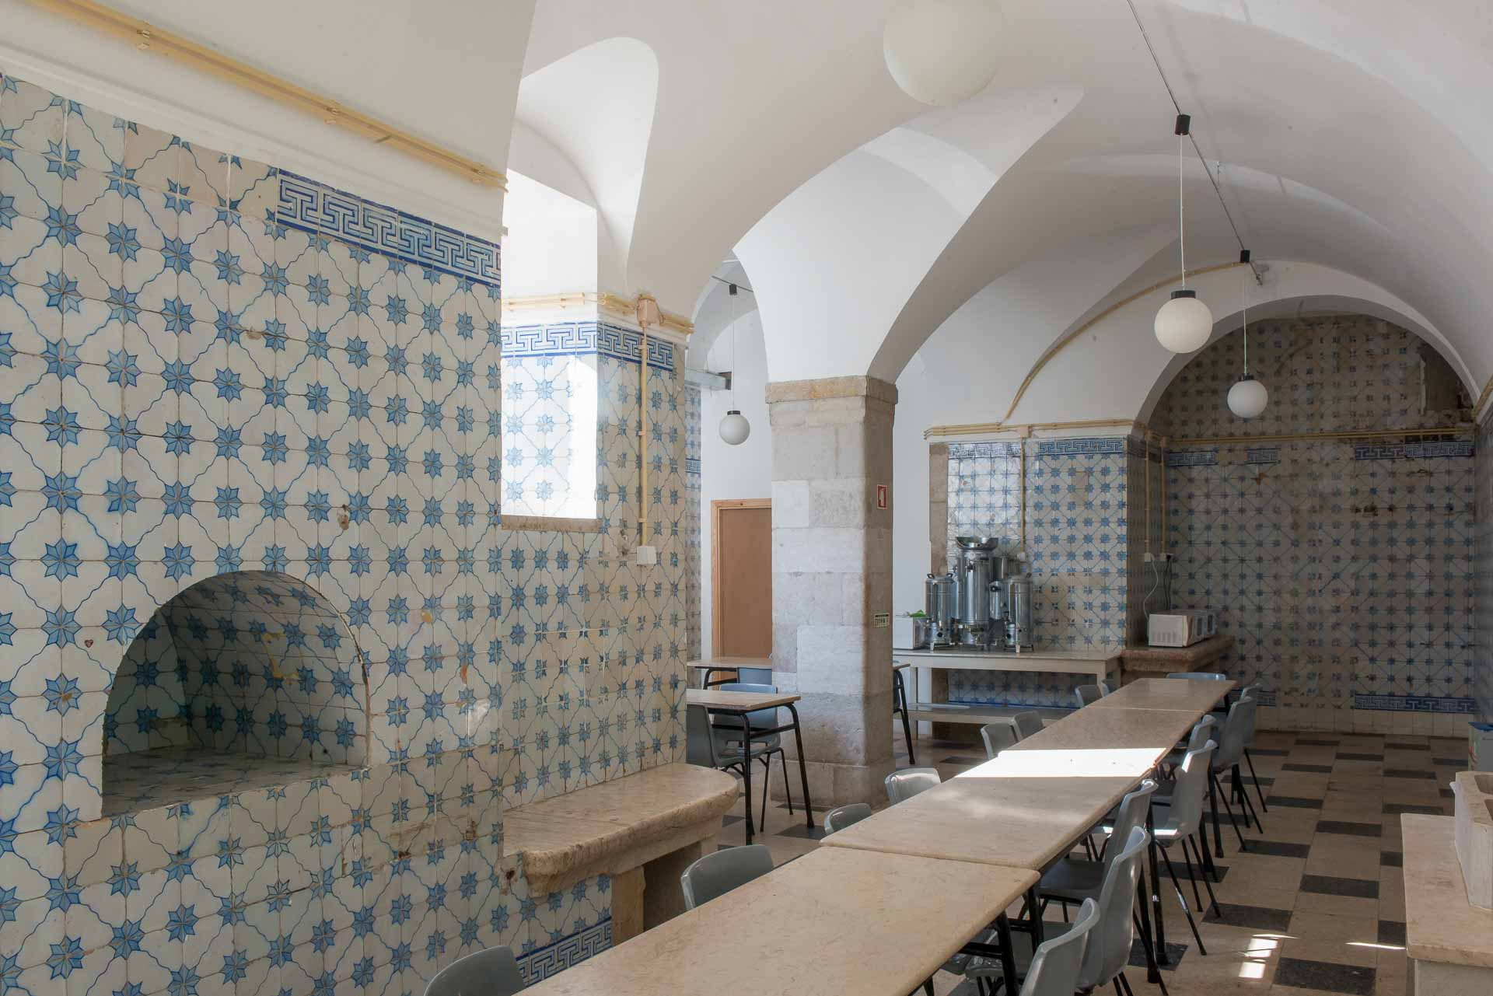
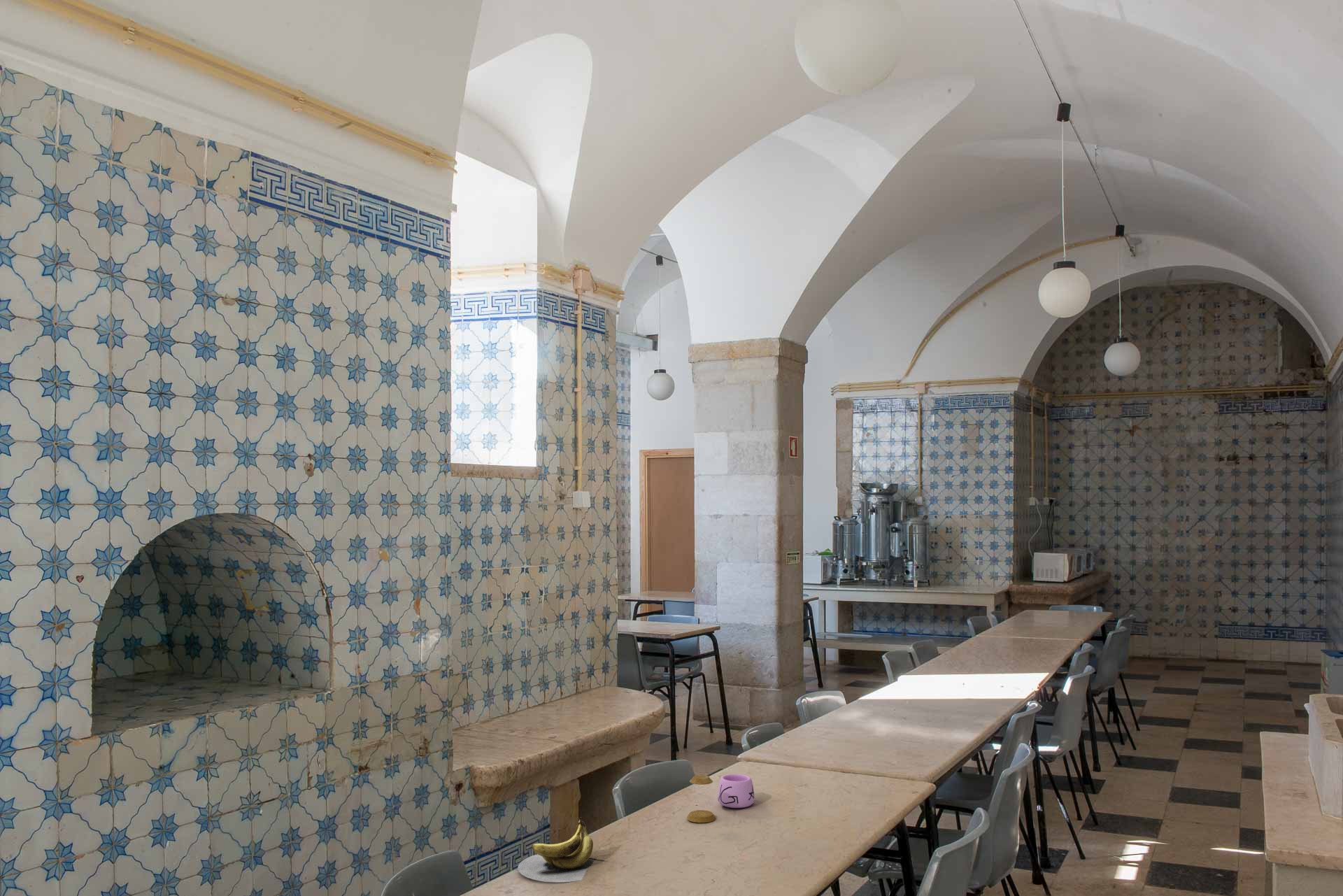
+ salt shaker (701, 810)
+ banana (562, 844)
+ mug (738, 789)
